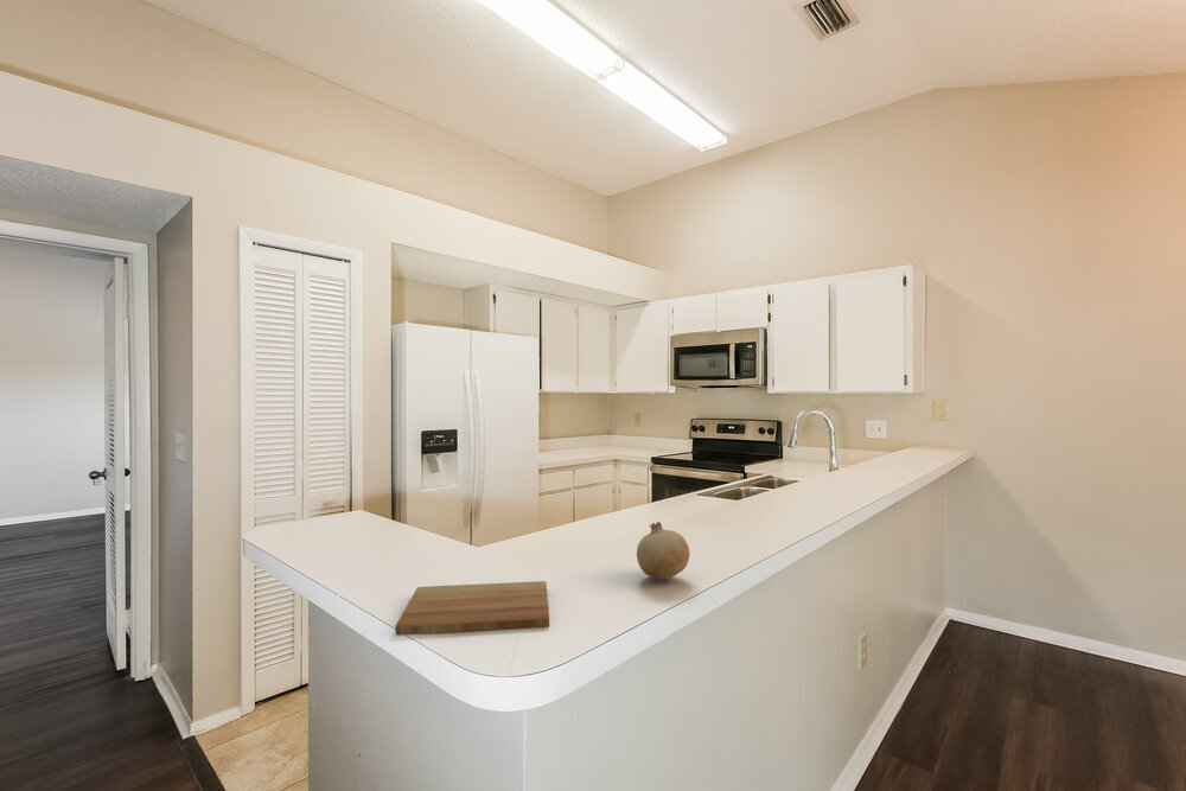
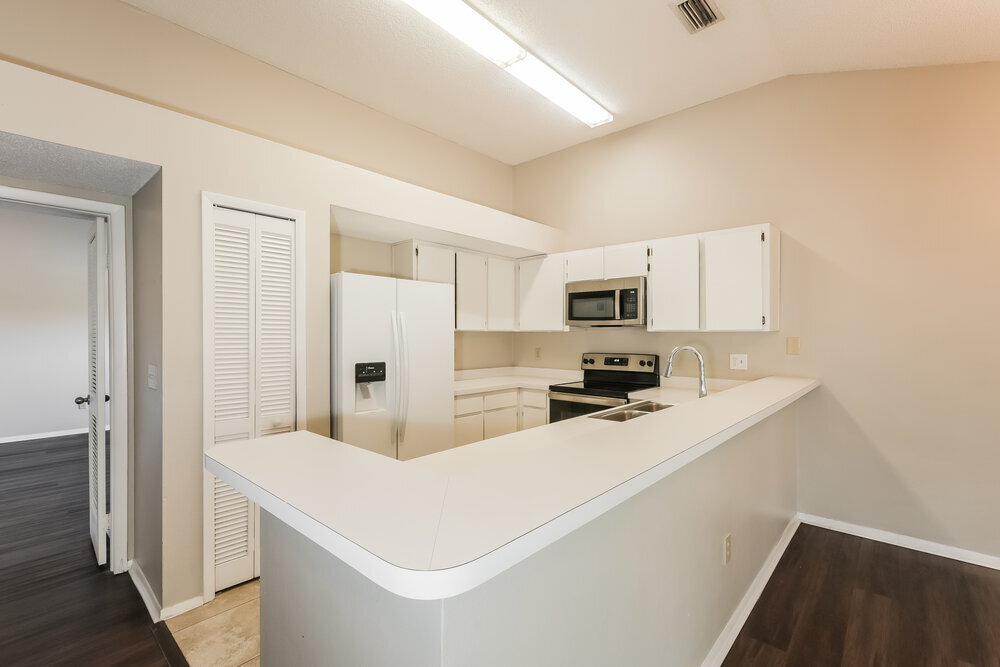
- cutting board (478, 605)
- fruit (662, 550)
